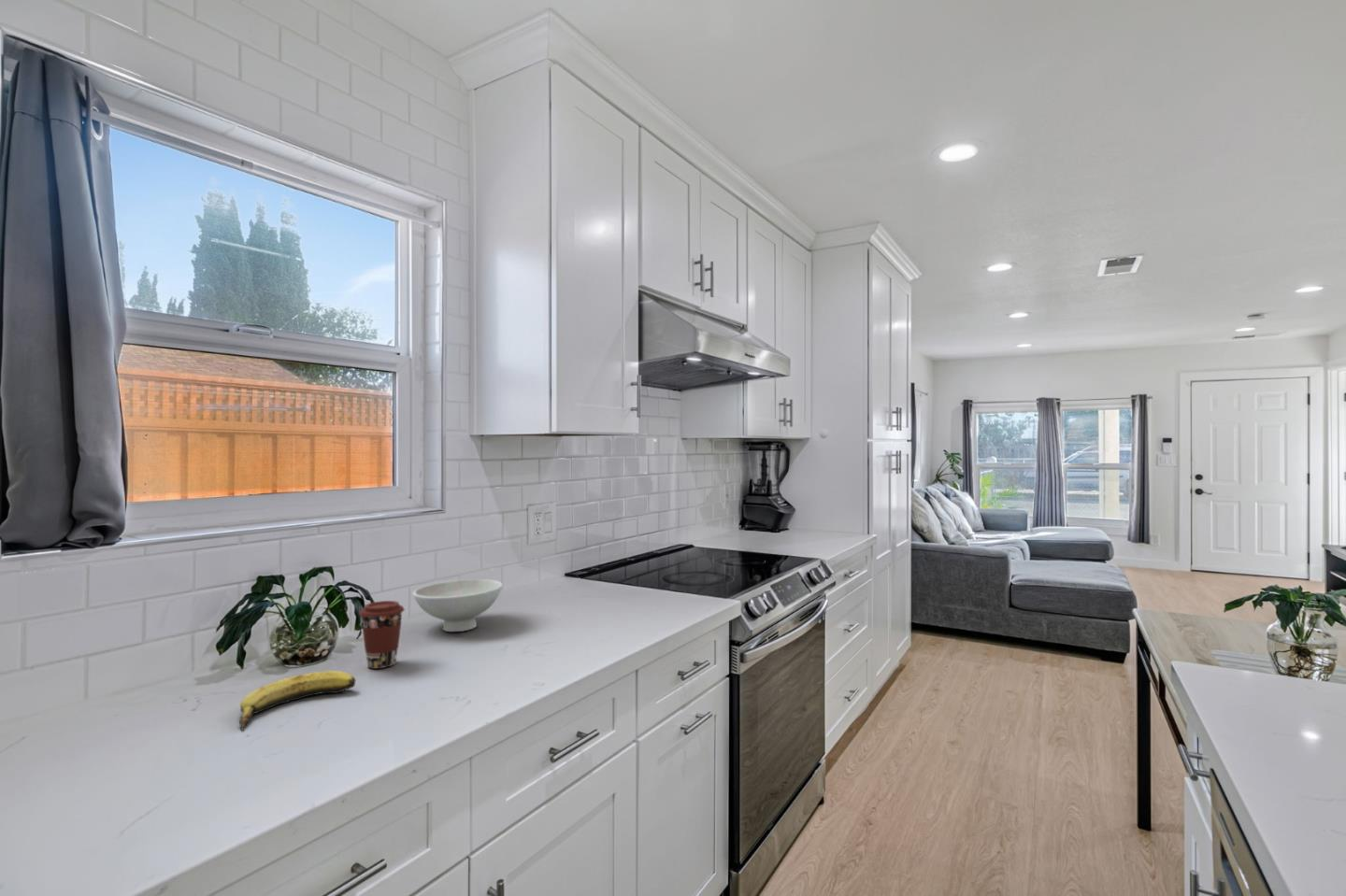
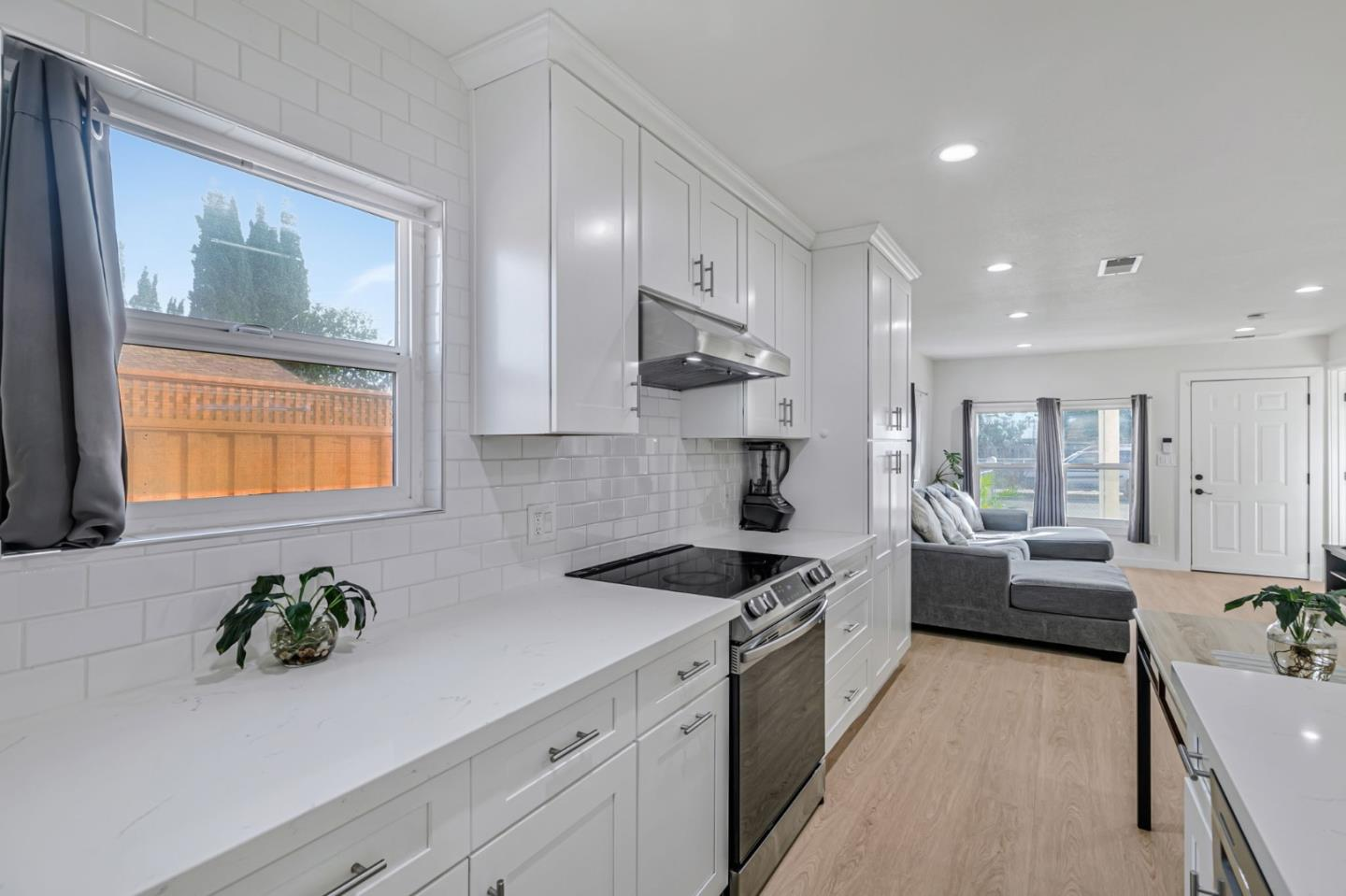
- banana (289, 693)
- coffee cup (381, 633)
- bowl (458, 606)
